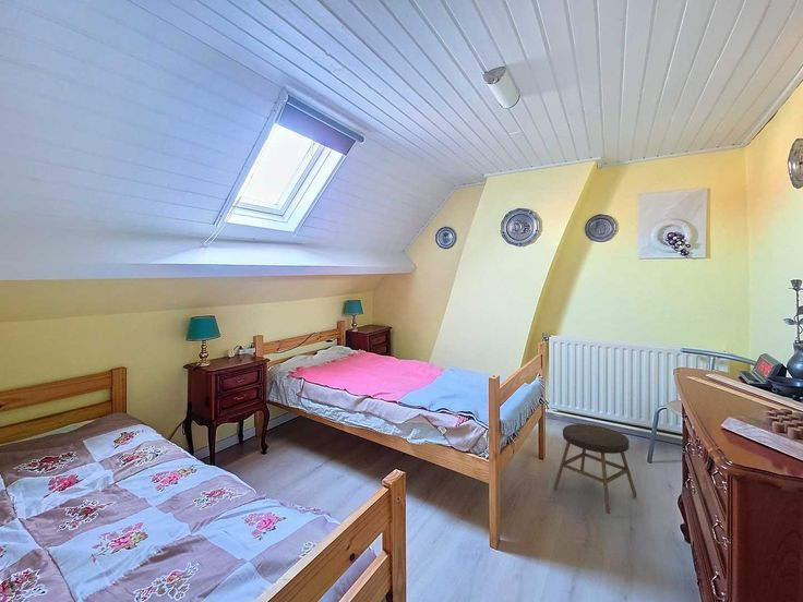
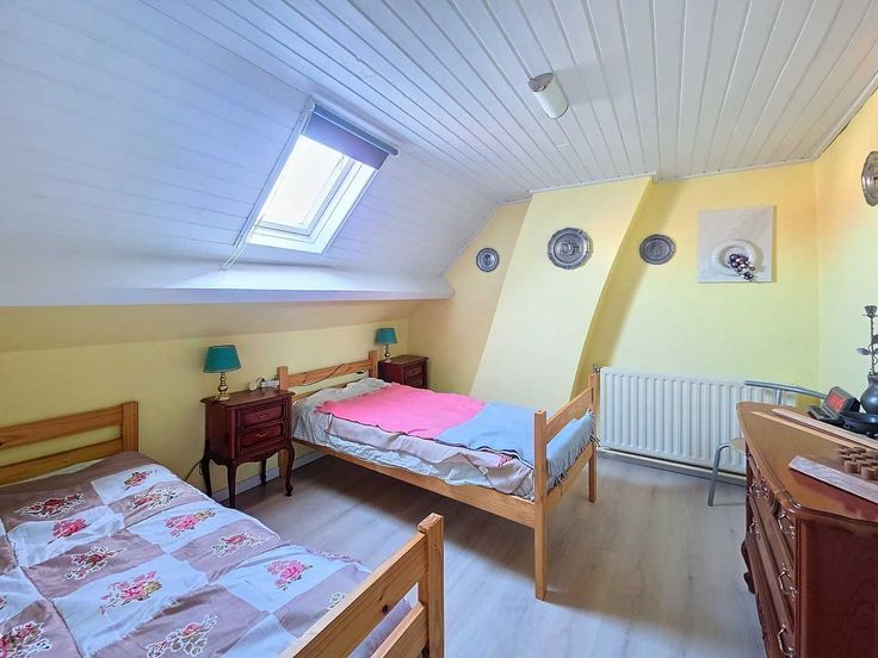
- stool (595, 459)
